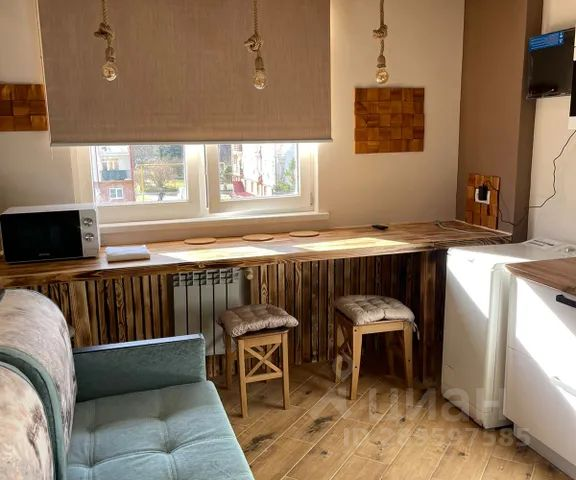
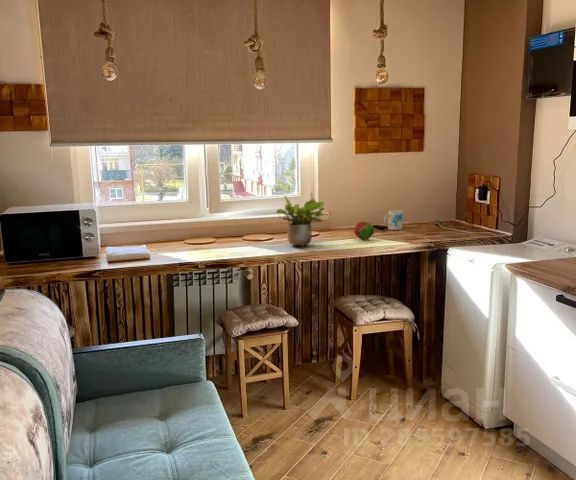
+ mug (392, 220)
+ potted plant (302, 221)
+ fruit (364, 230)
